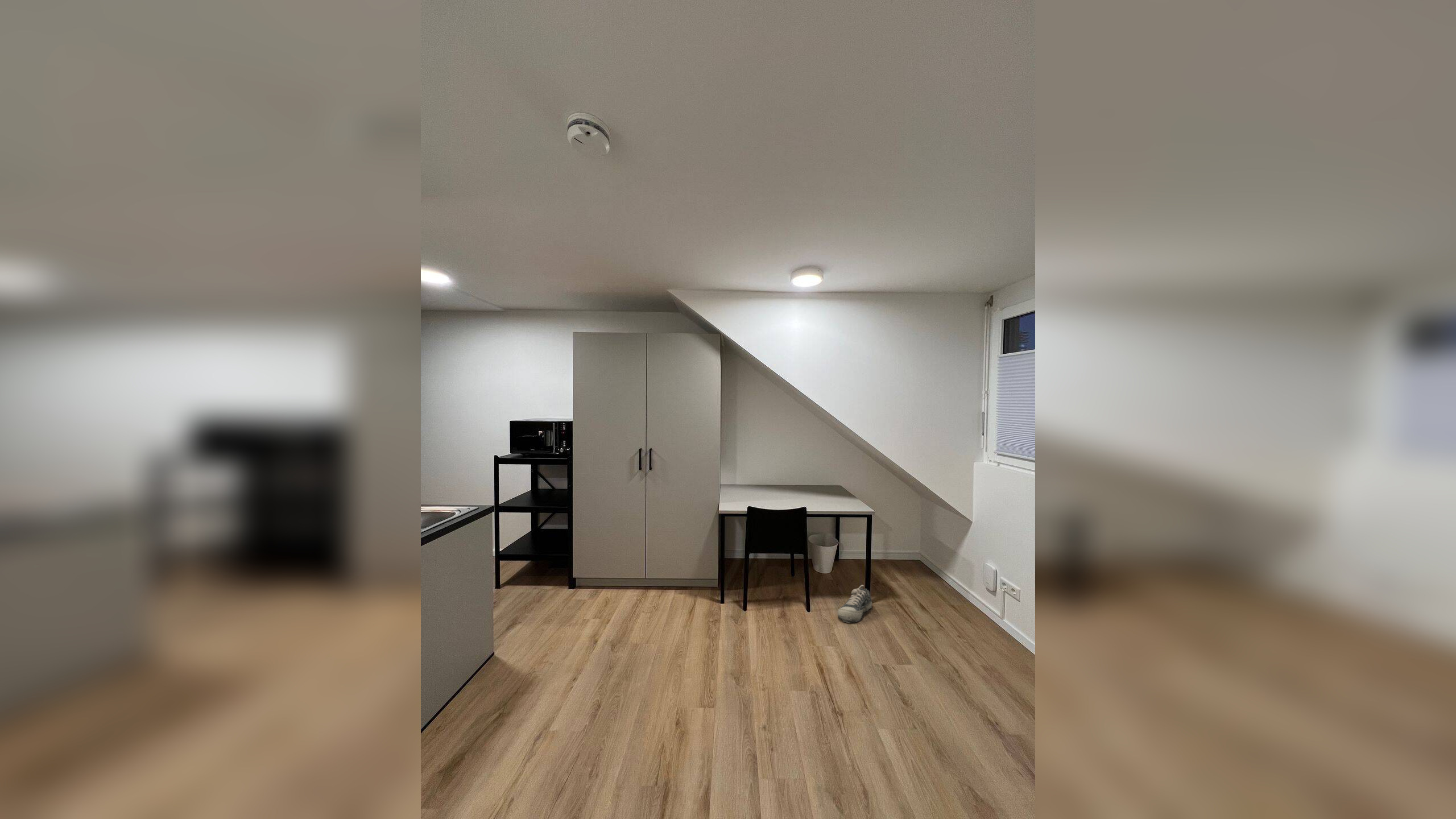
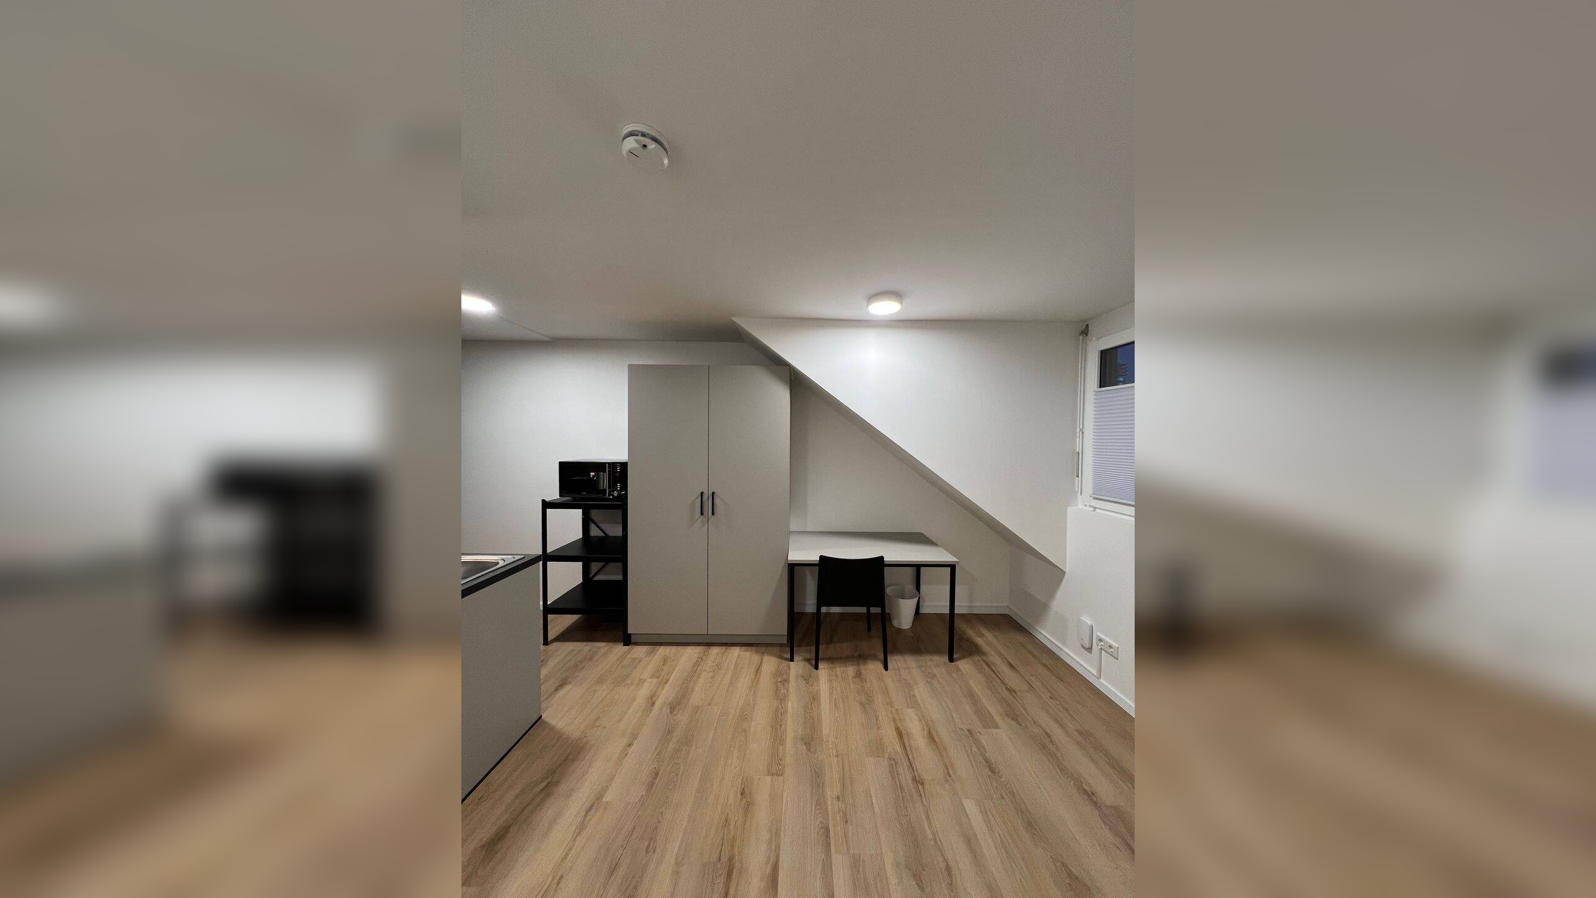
- shoe (855, 599)
